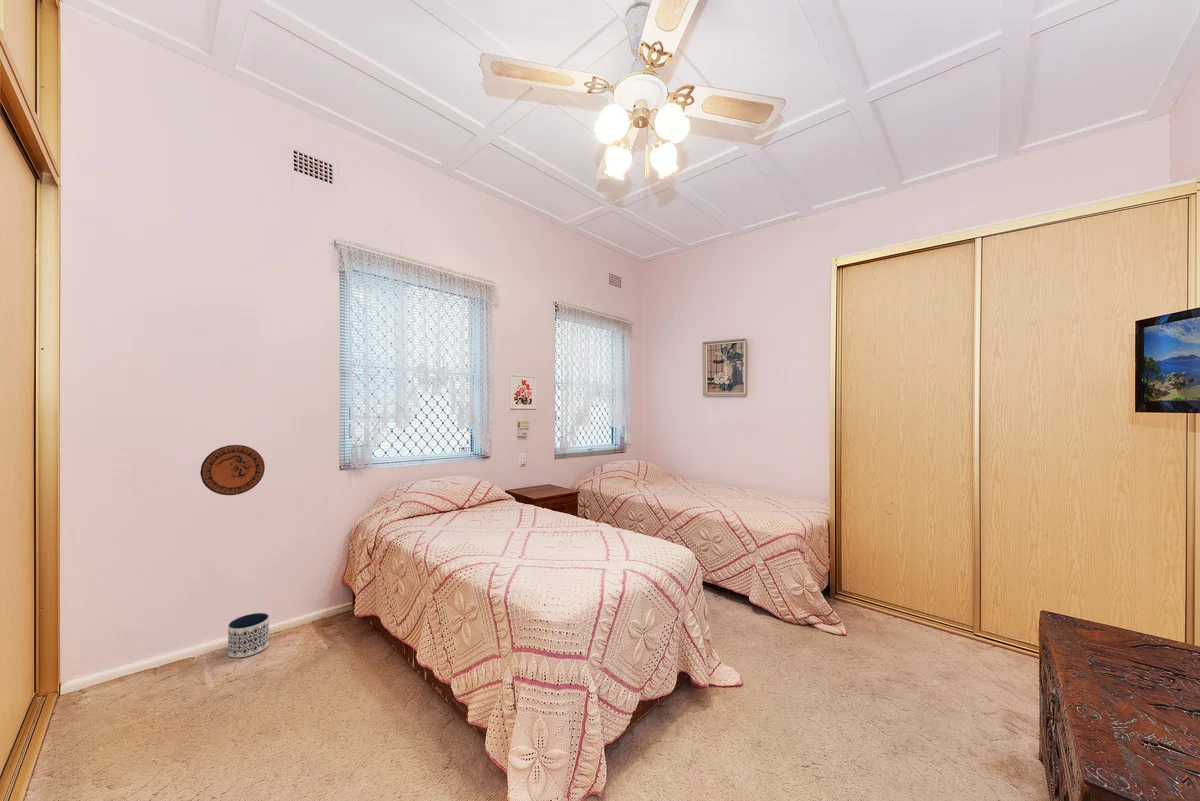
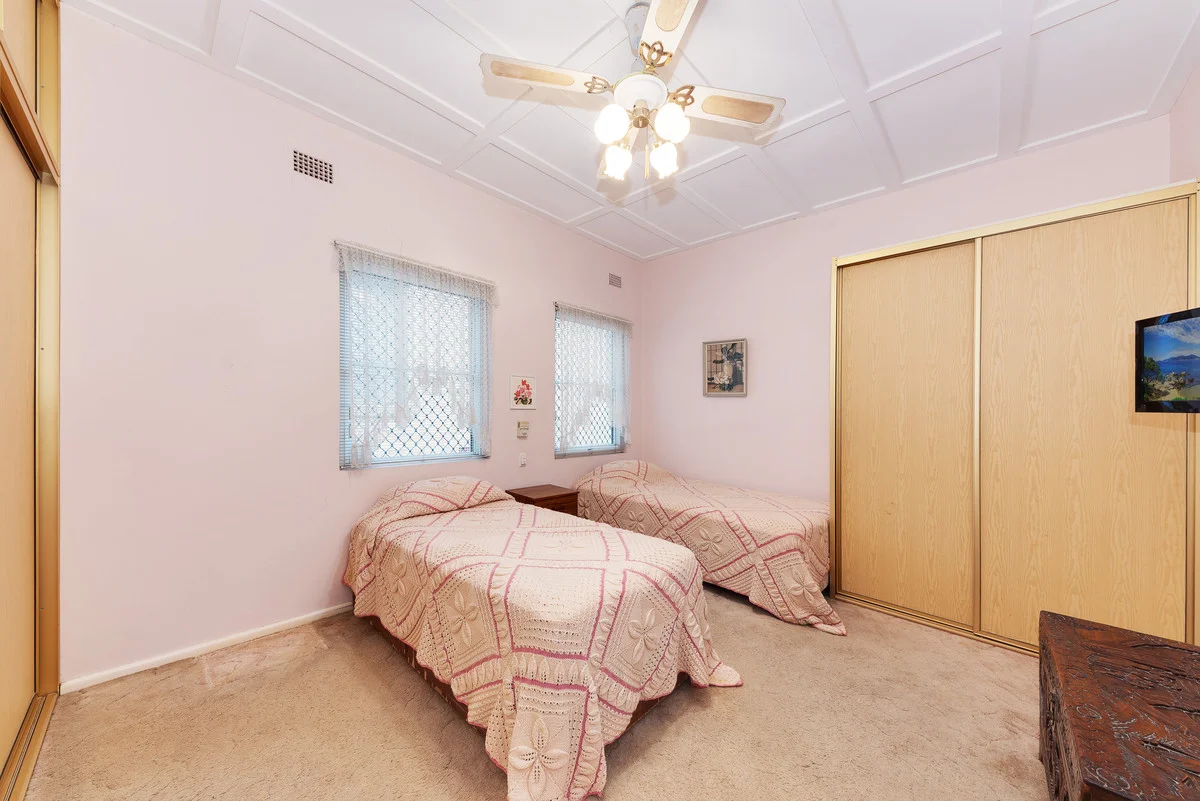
- decorative plate (233, 469)
- planter (248, 634)
